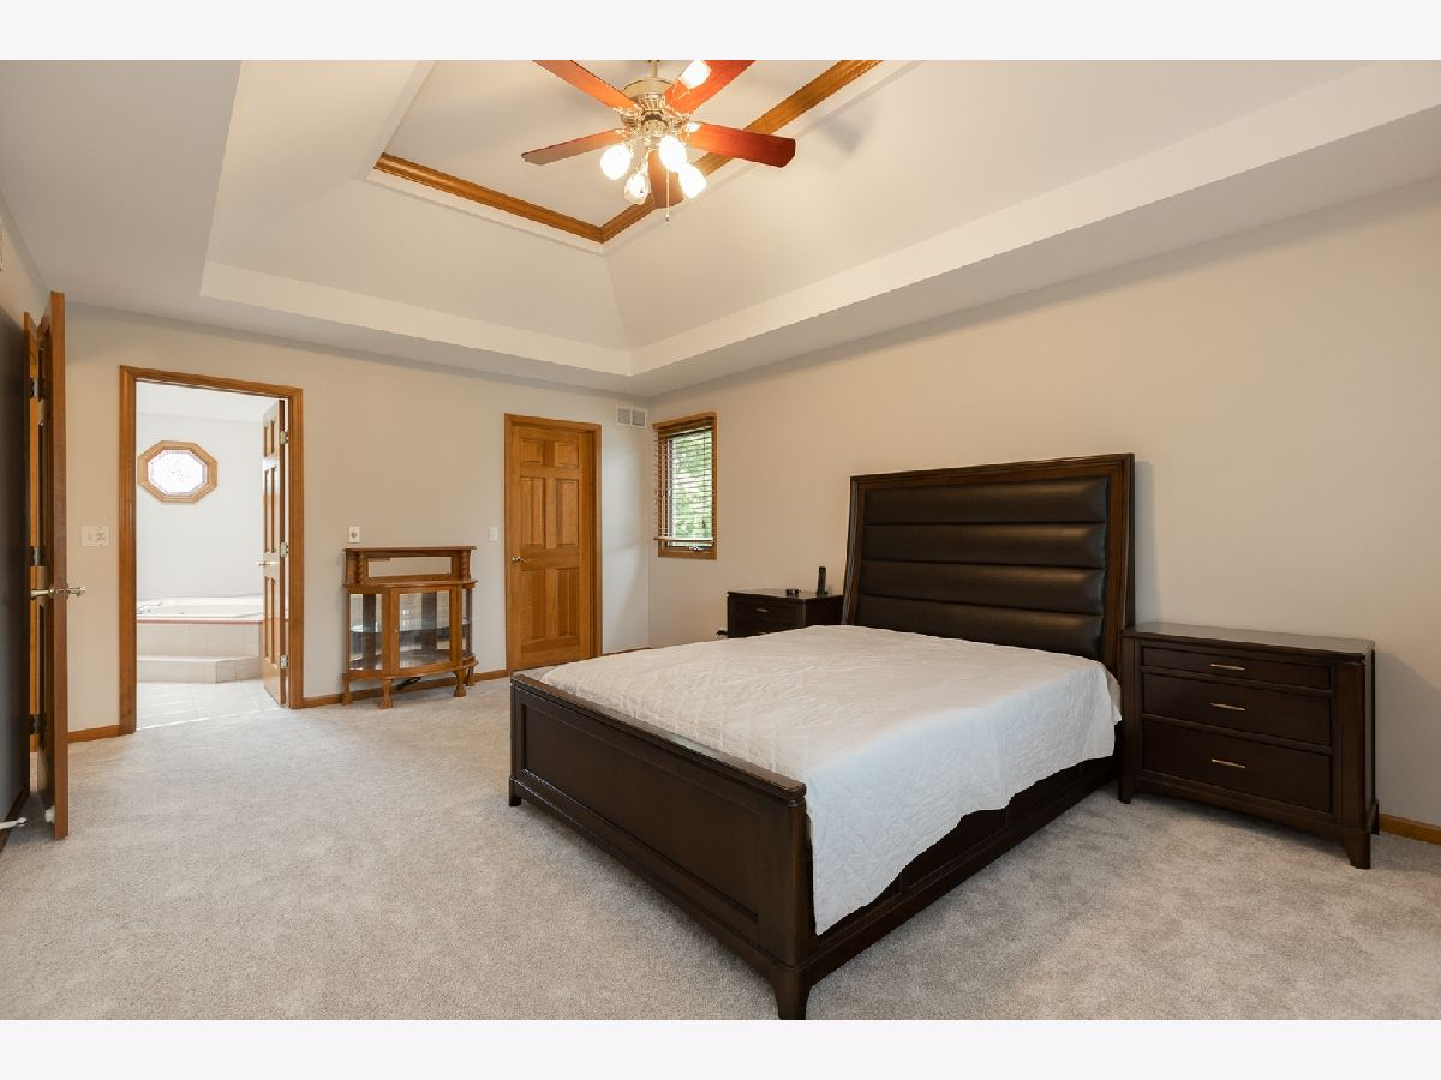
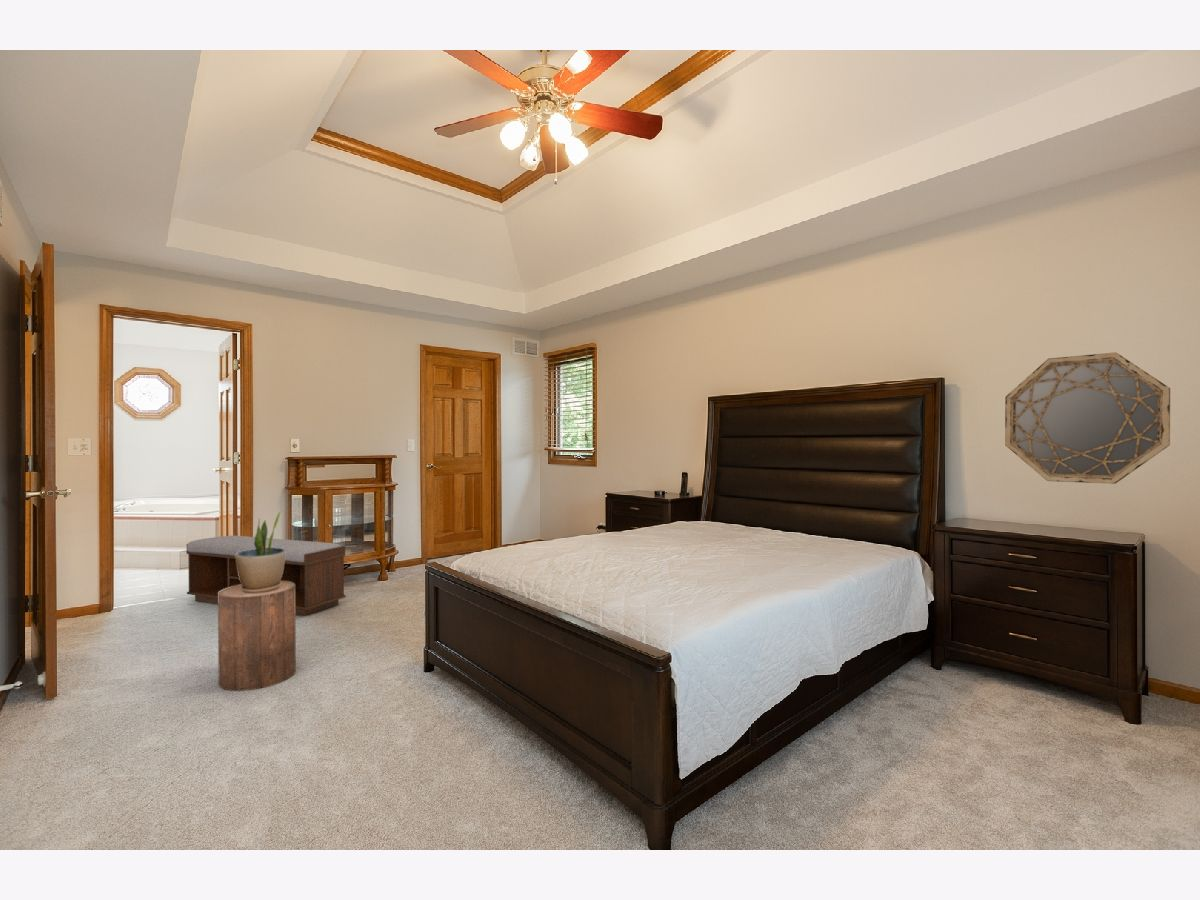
+ bench (280, 579)
+ stool (258, 632)
+ potted plant (260, 549)
+ home mirror (1081, 419)
